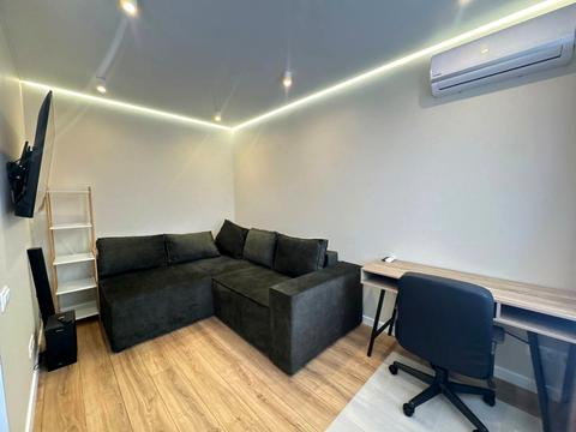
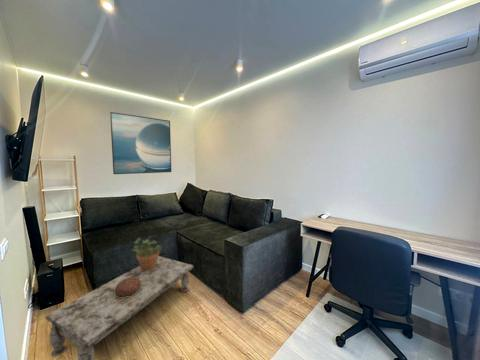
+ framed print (144, 145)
+ decorative bowl (128, 285)
+ coffee table (133, 300)
+ potted plant (149, 253)
